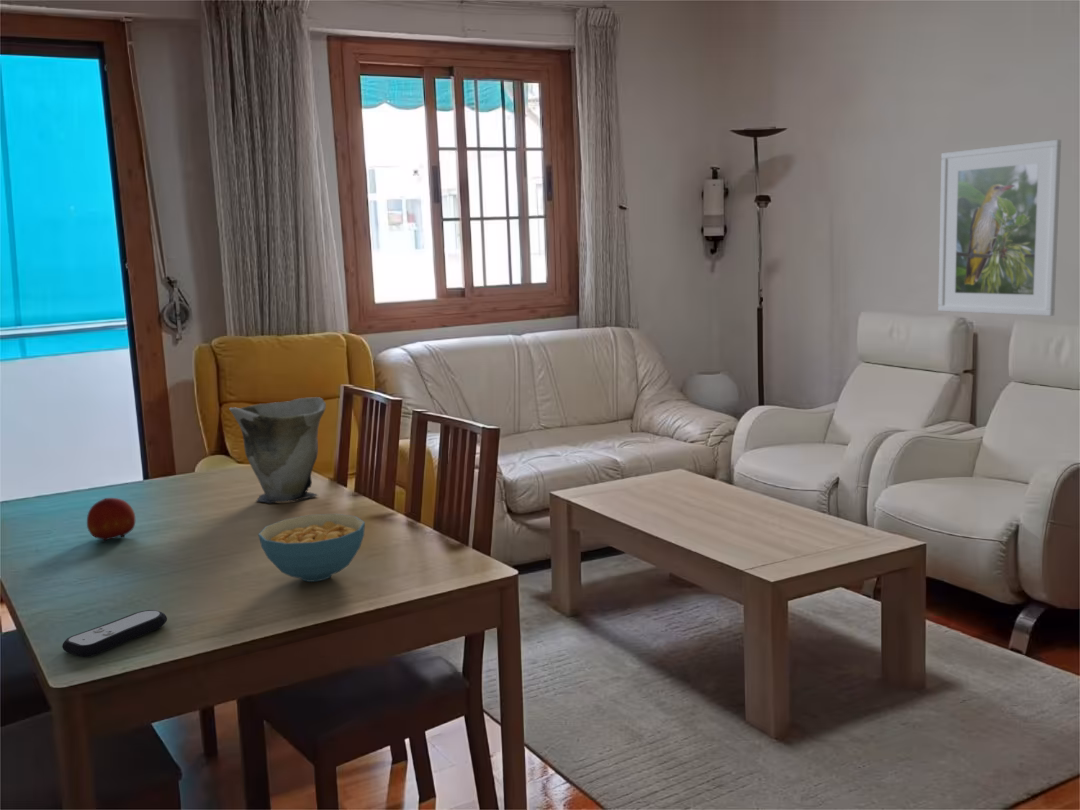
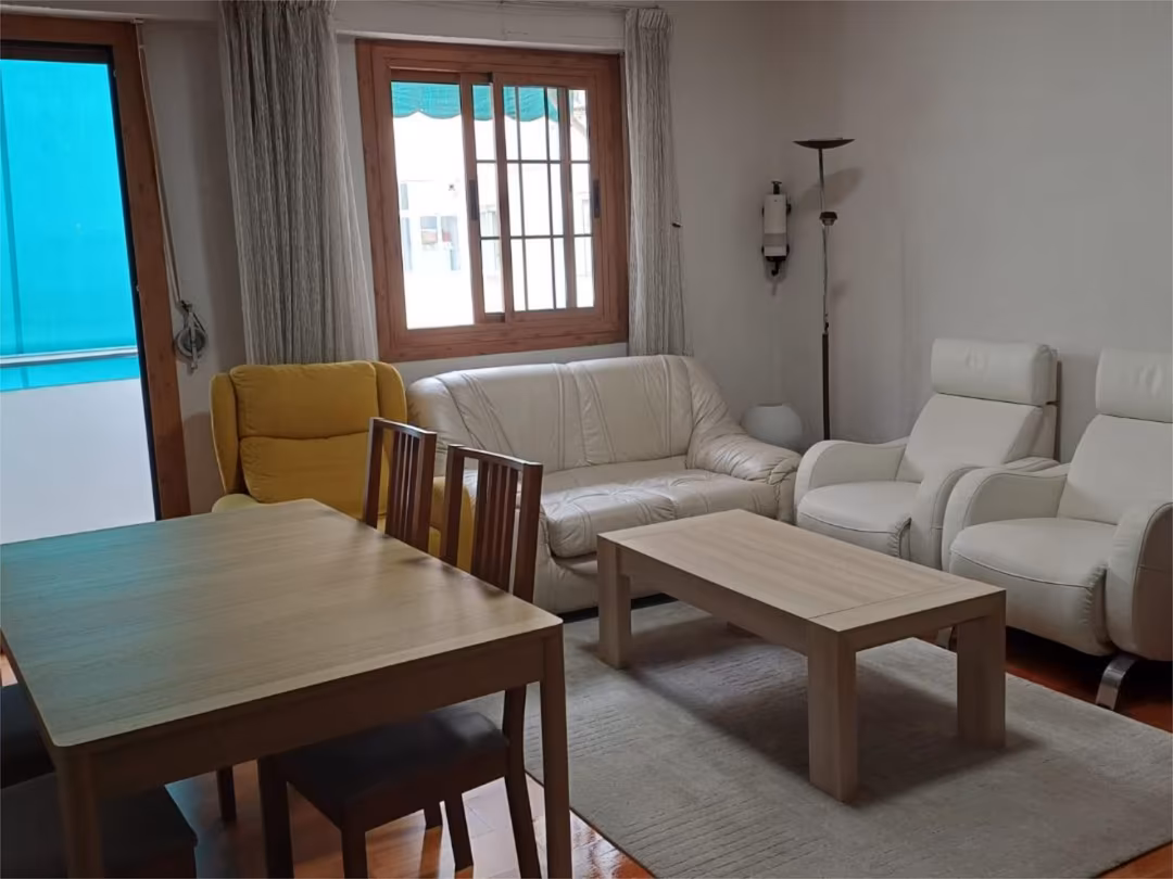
- fruit (111, 517)
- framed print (995, 231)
- remote control (117, 631)
- vase (283, 448)
- cereal bowl (314, 552)
